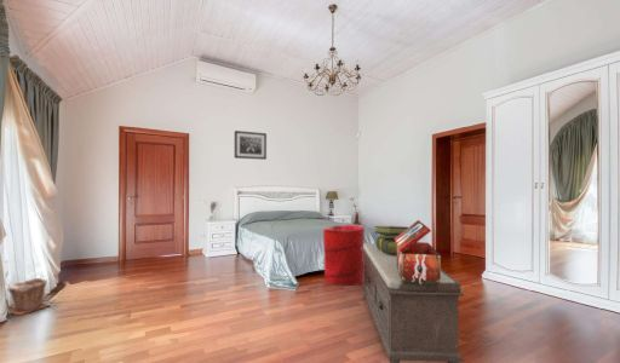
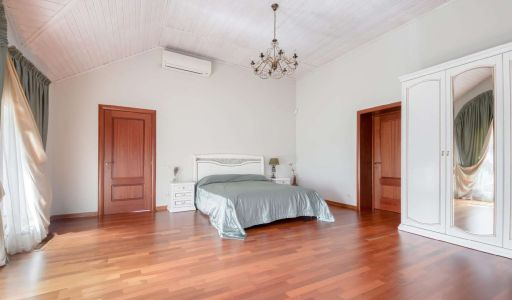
- bench (398, 292)
- laundry hamper (343, 252)
- stack of books (391, 237)
- plant pot (28, 294)
- wall art (251, 145)
- decorative box (414, 248)
